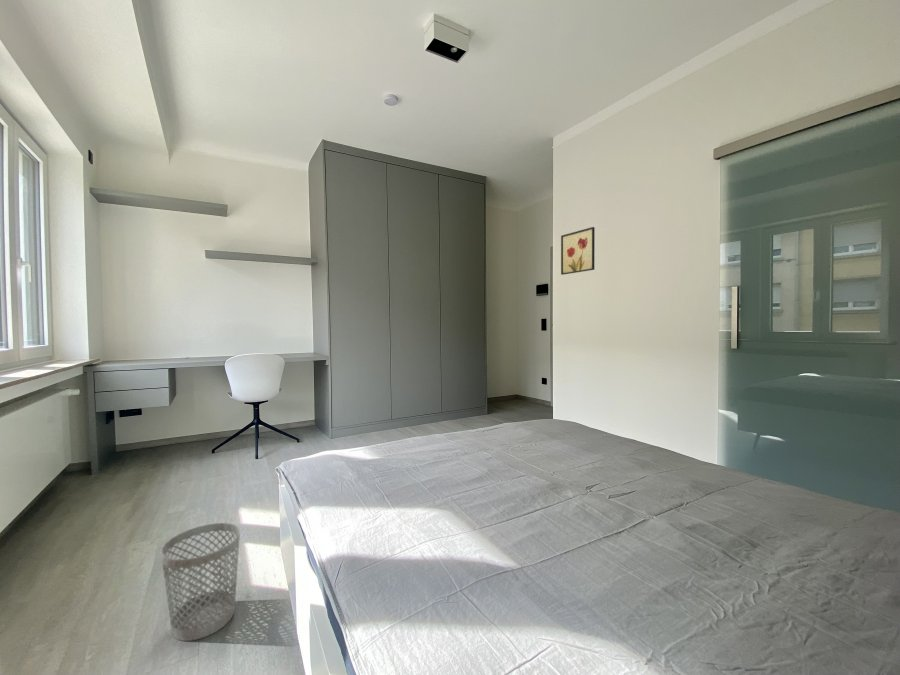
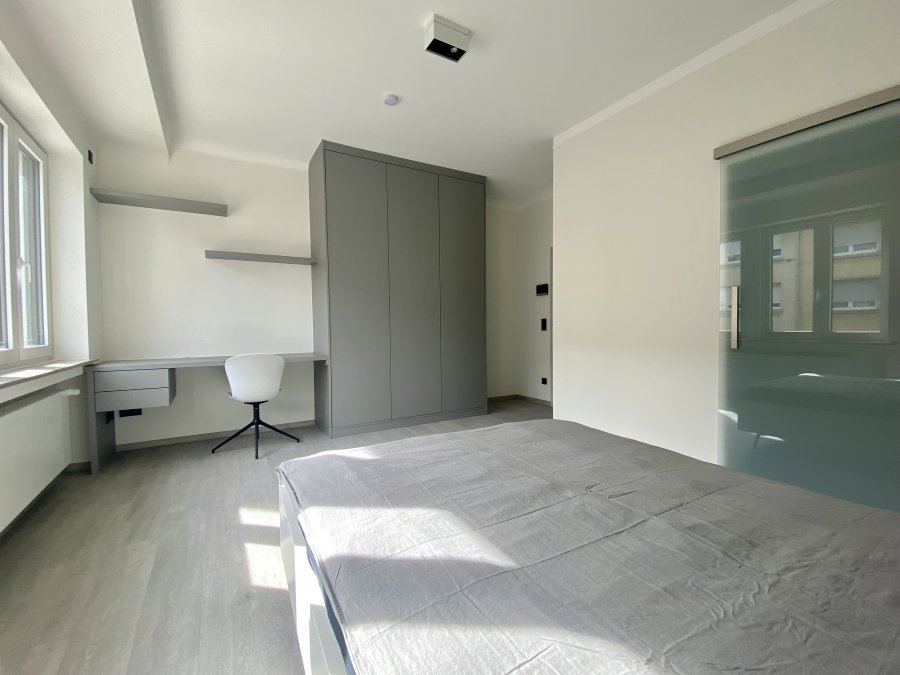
- wall art (577, 252)
- wastebasket (204, 580)
